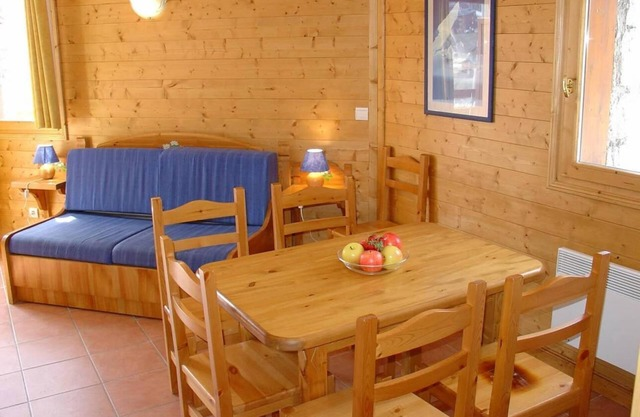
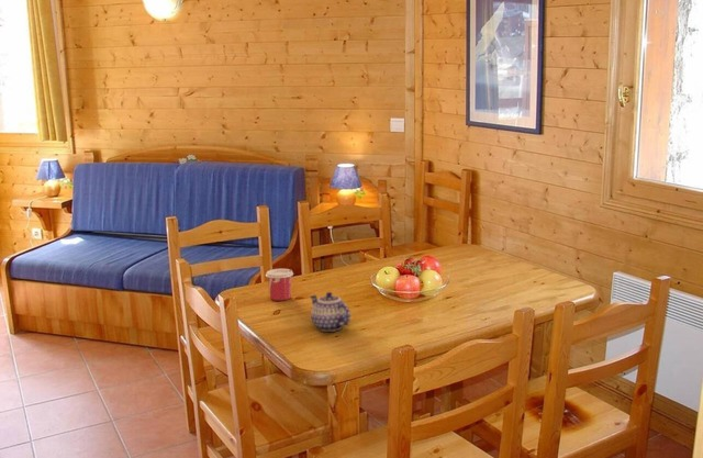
+ cup (279, 284)
+ teapot (328, 310)
